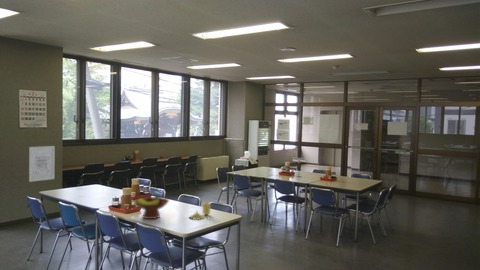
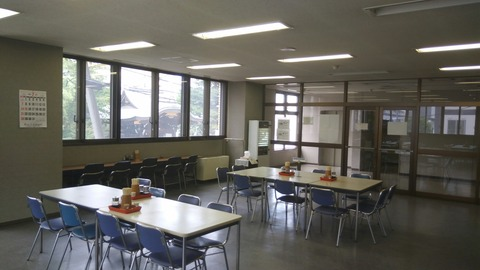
- condiment set (202, 207)
- wall art (42, 163)
- fruit bowl (151, 205)
